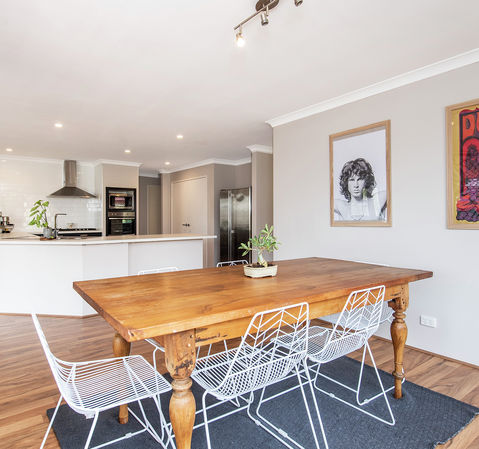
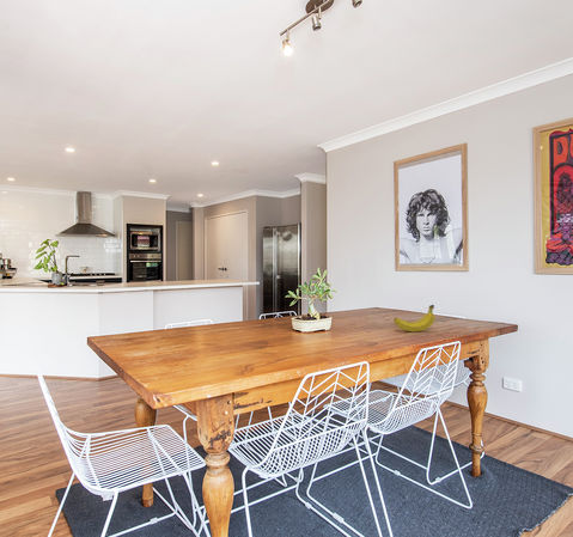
+ fruit (414, 322)
